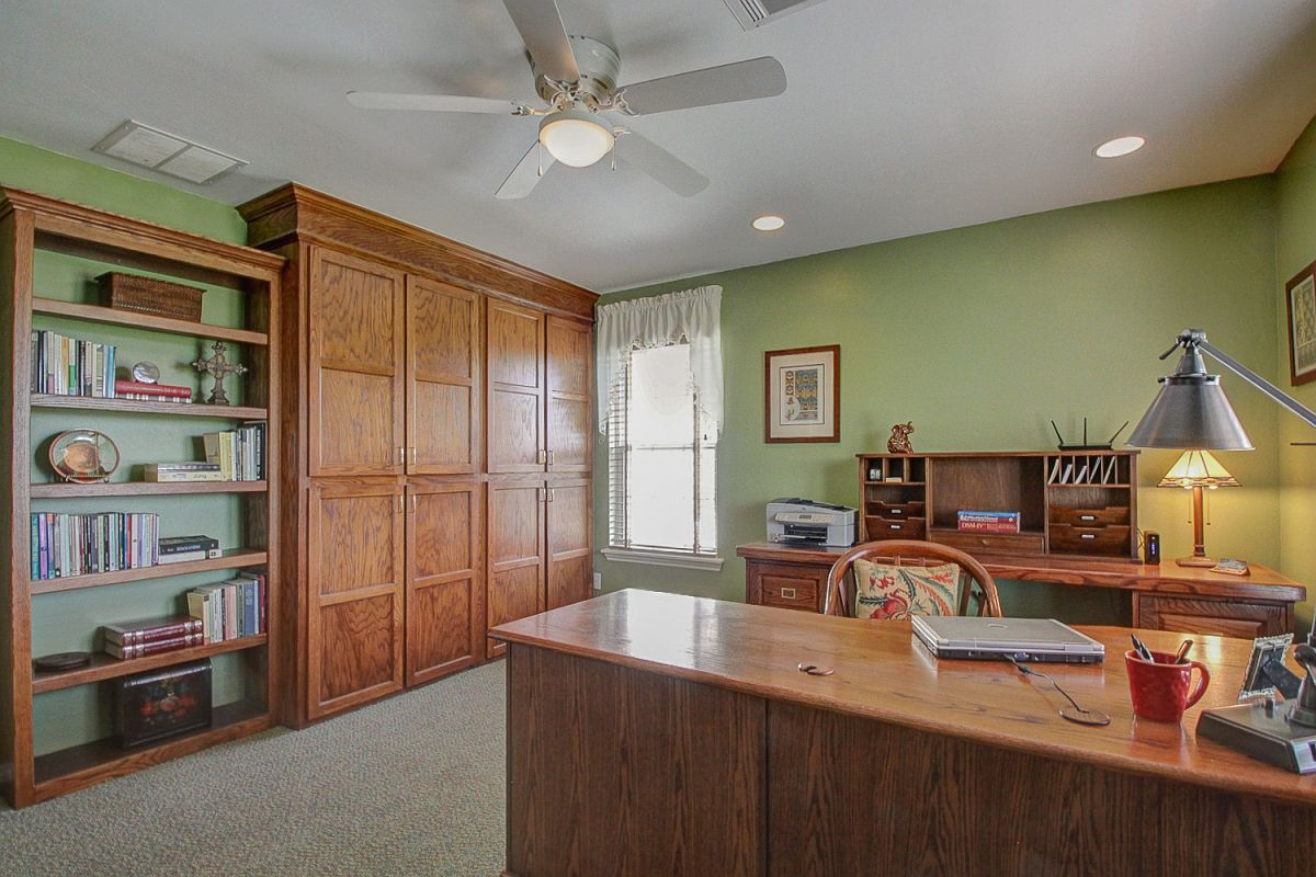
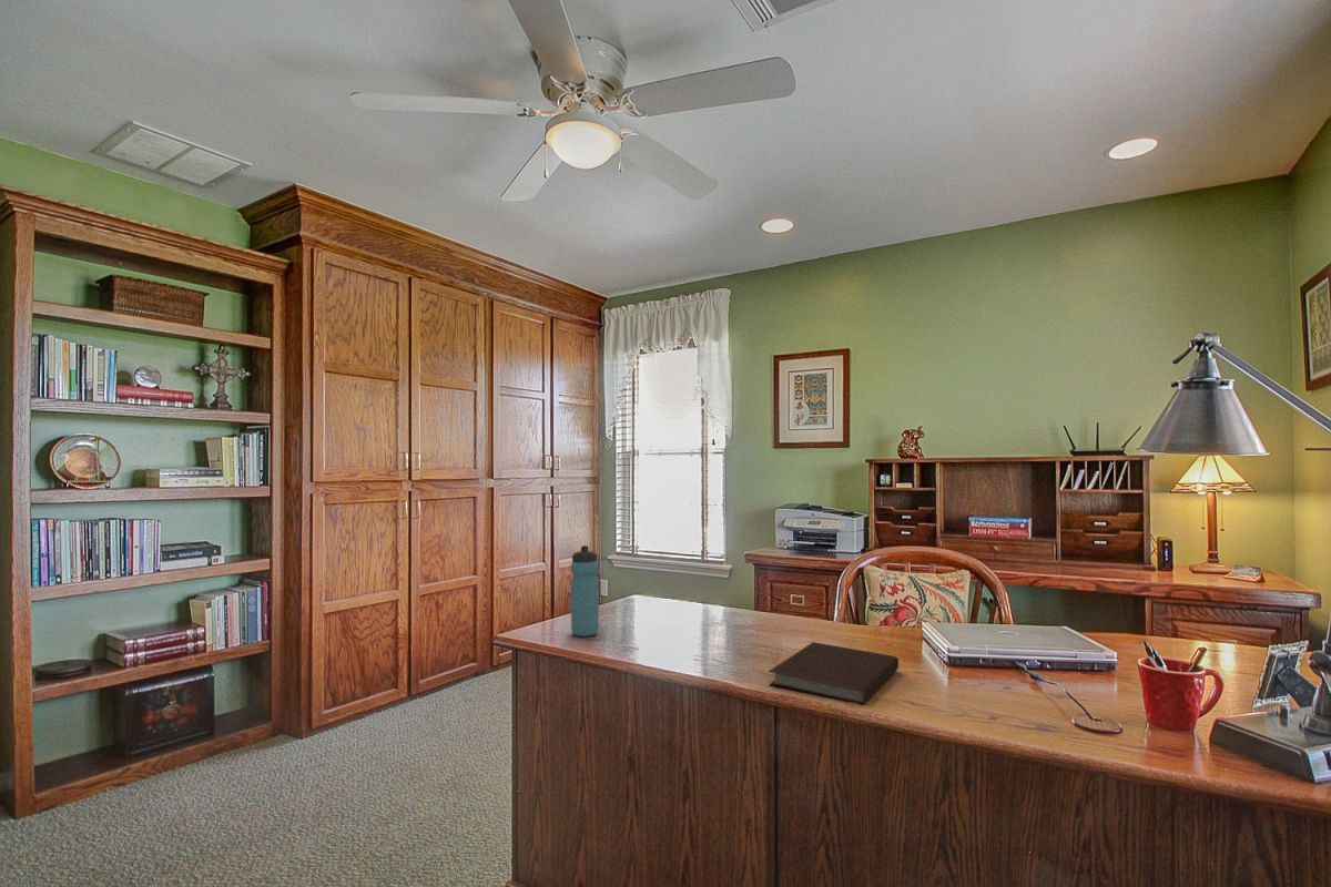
+ notebook (835, 670)
+ water bottle (585, 589)
